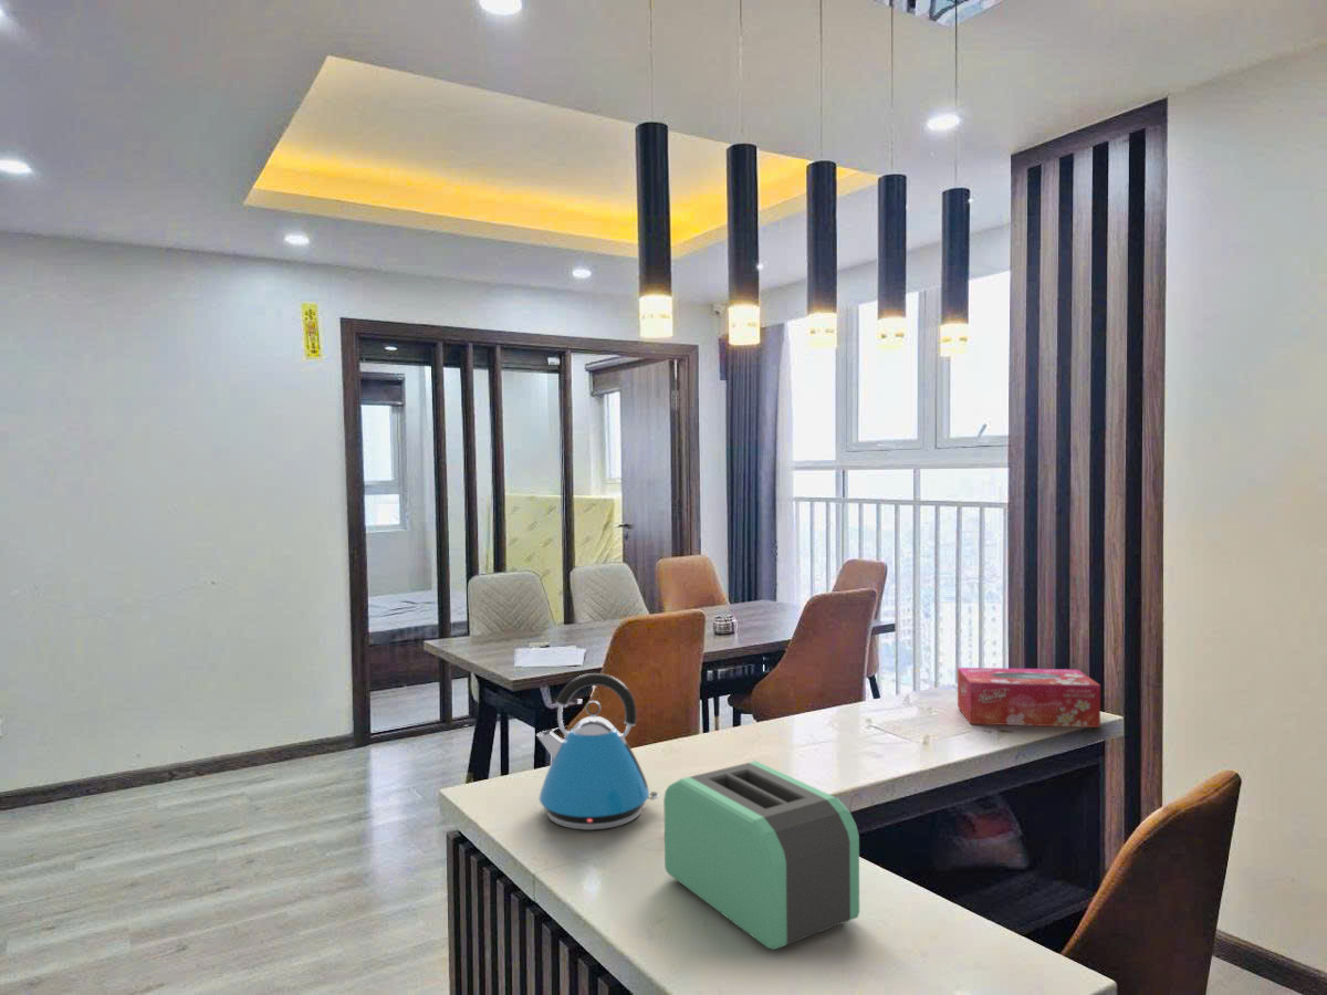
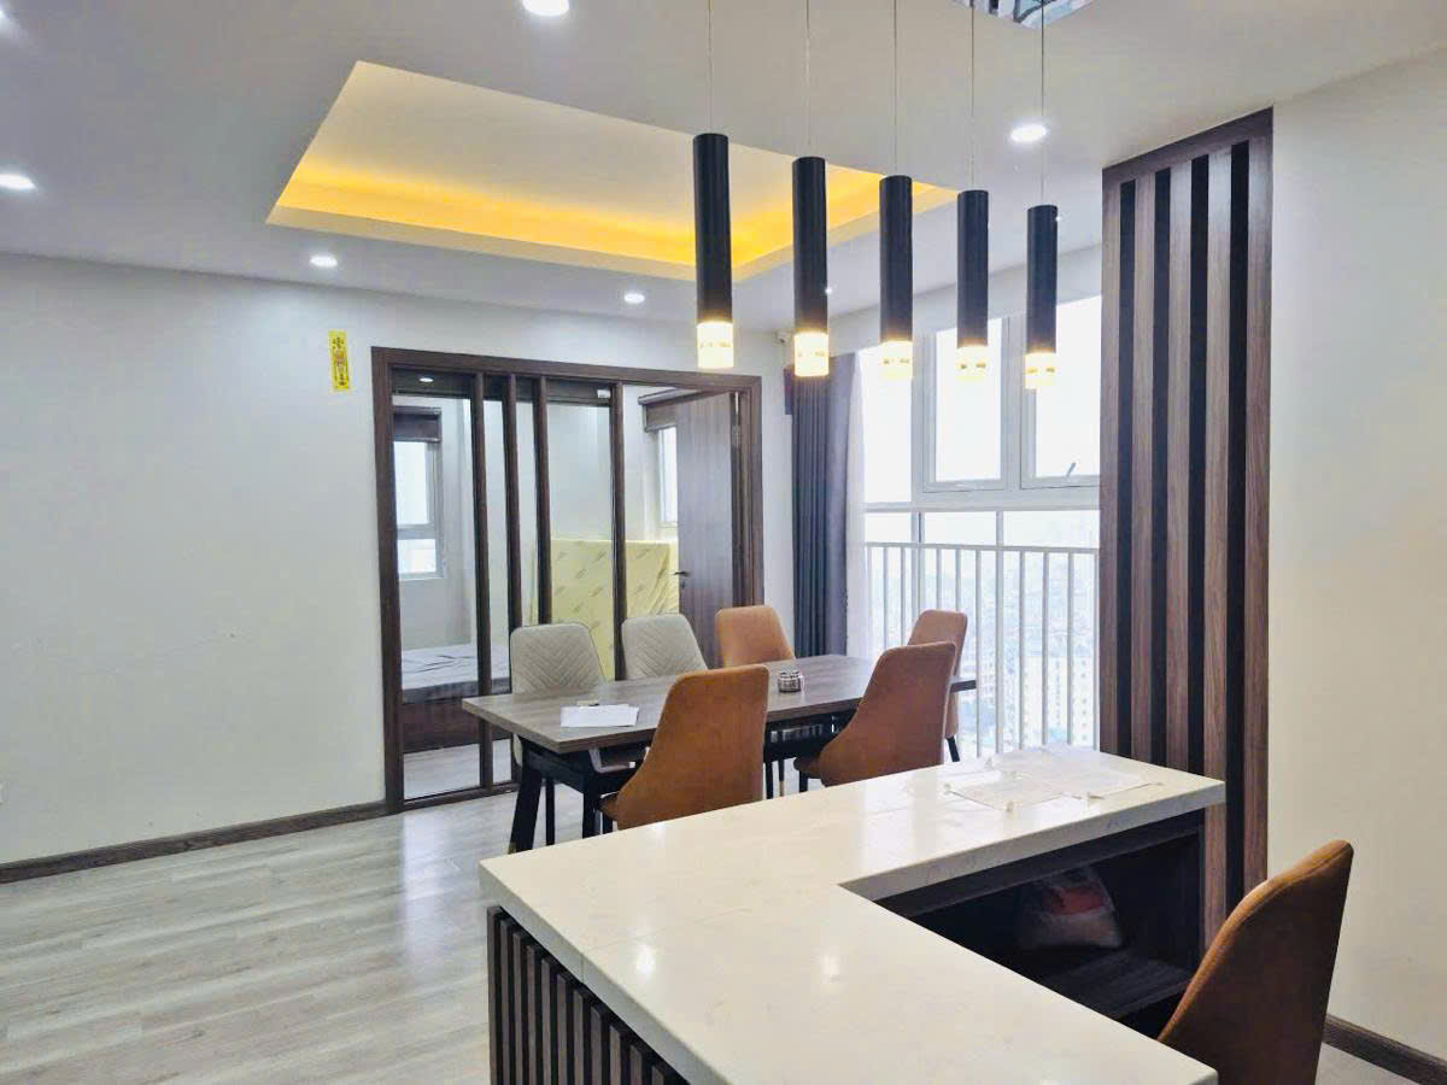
- tissue box (1025, 695)
- kettle (597, 742)
- toaster (755, 842)
